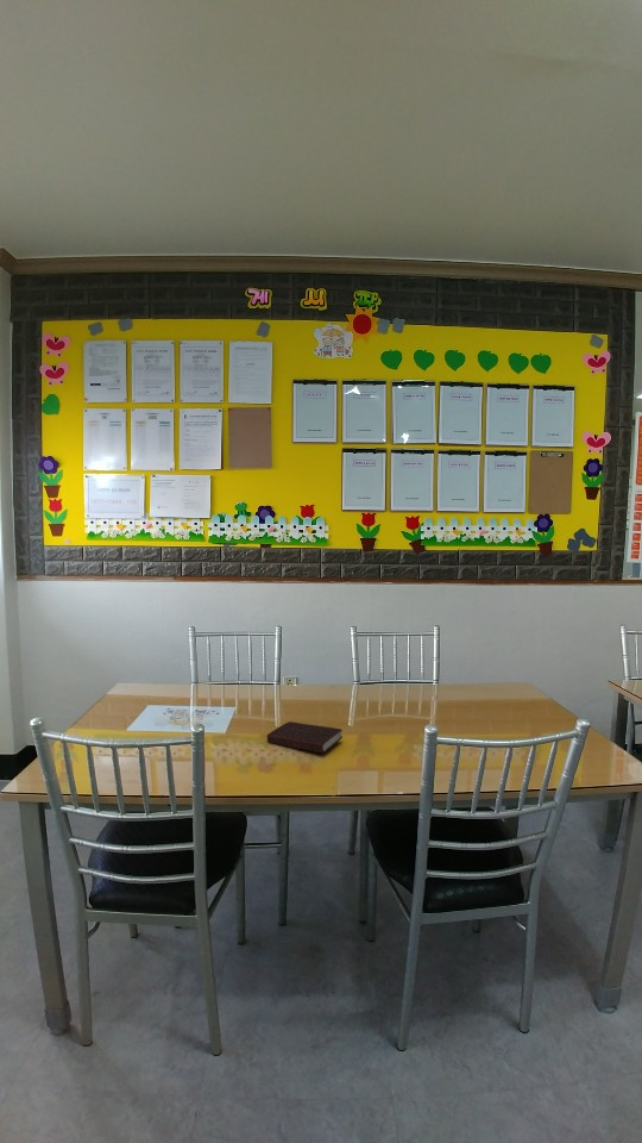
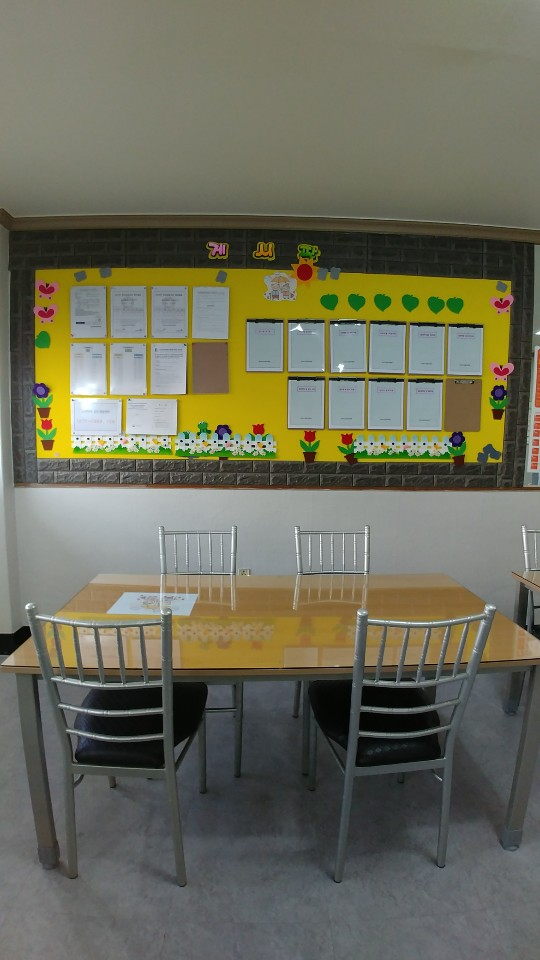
- book (304, 736)
